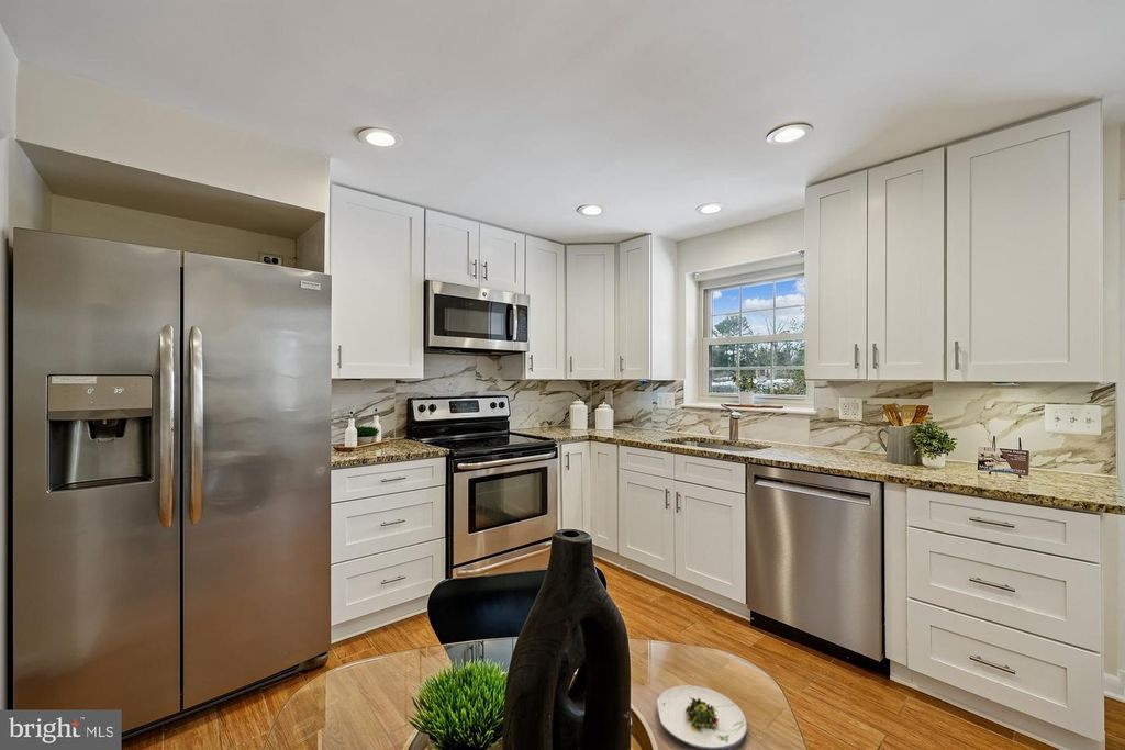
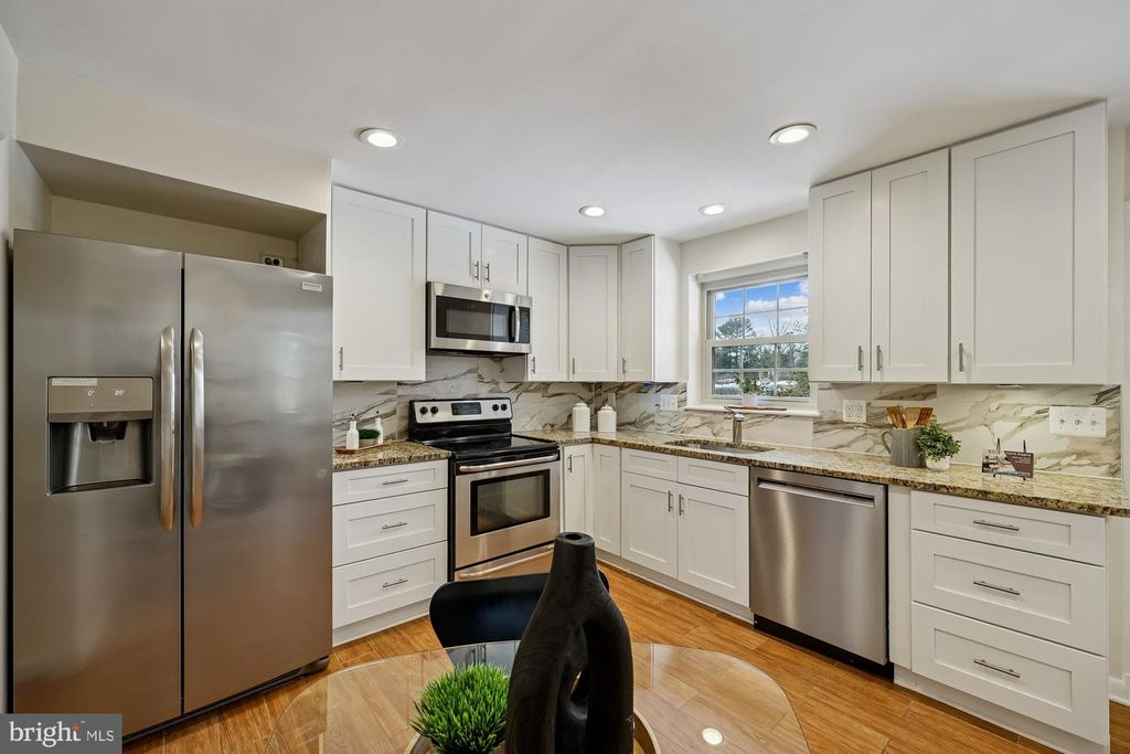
- salad plate (701, 710)
